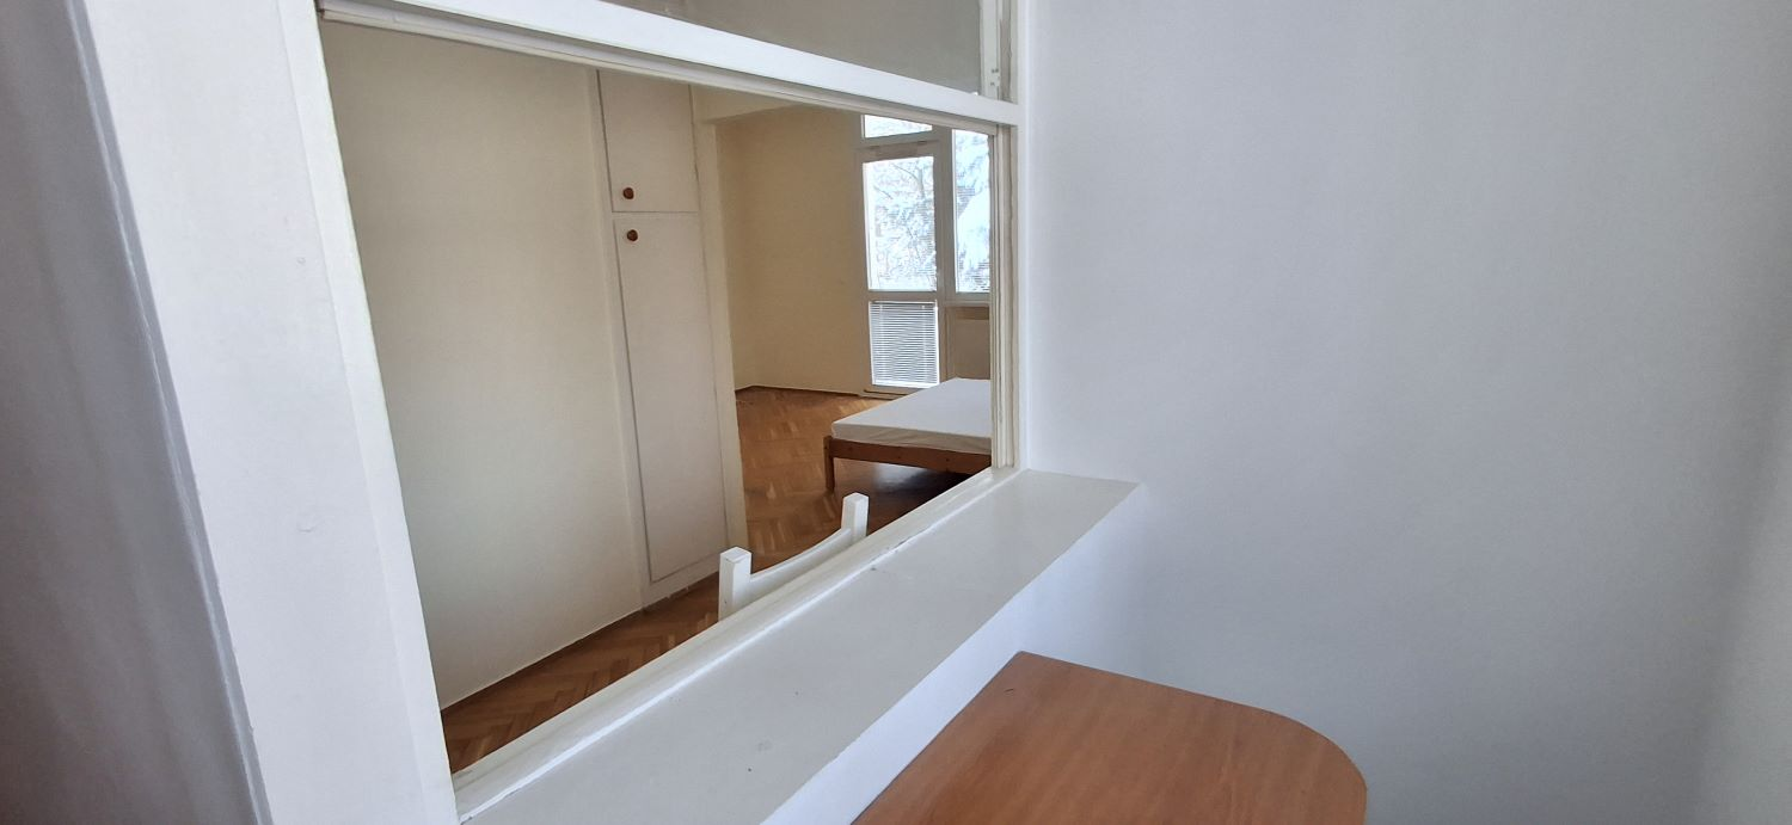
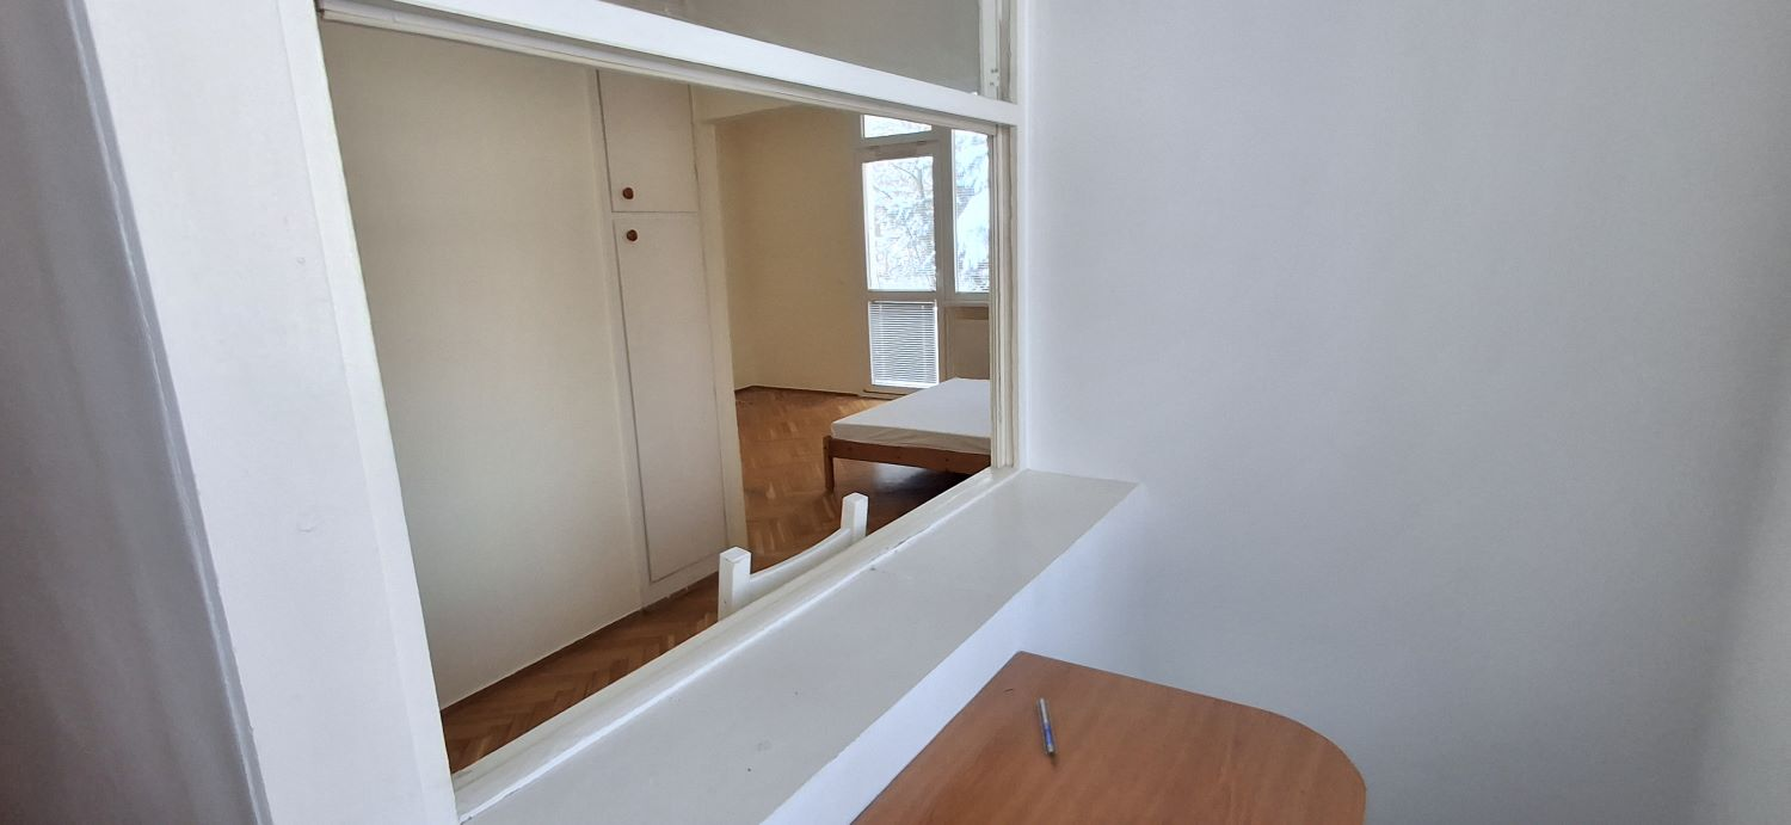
+ pen (1046, 724)
